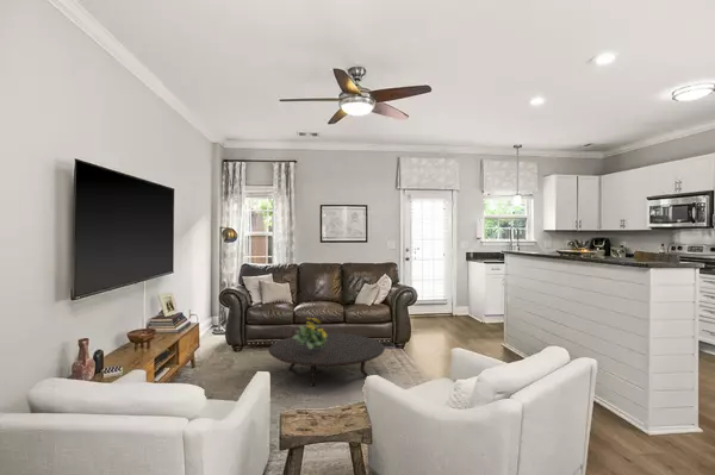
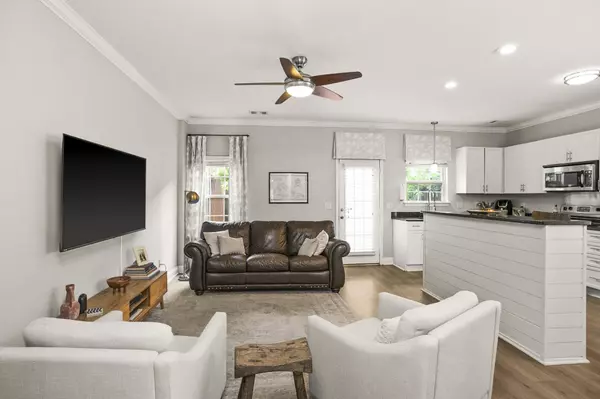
- table (327, 358)
- flowering plant (309, 333)
